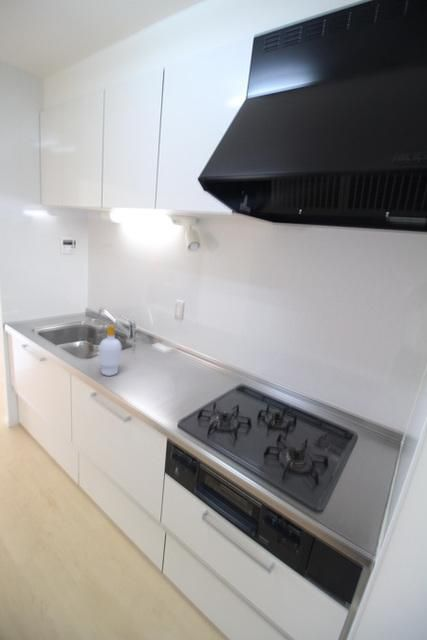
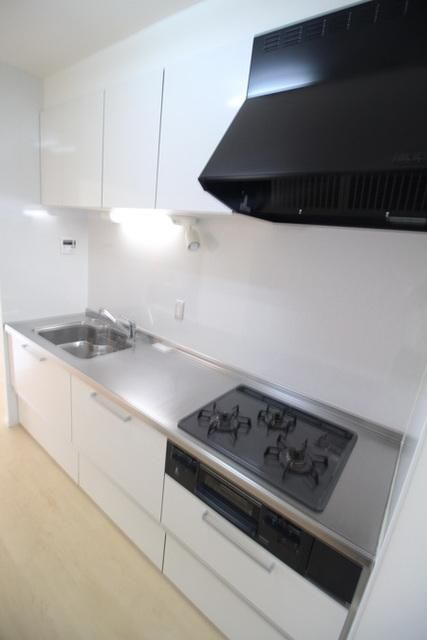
- soap bottle (110, 349)
